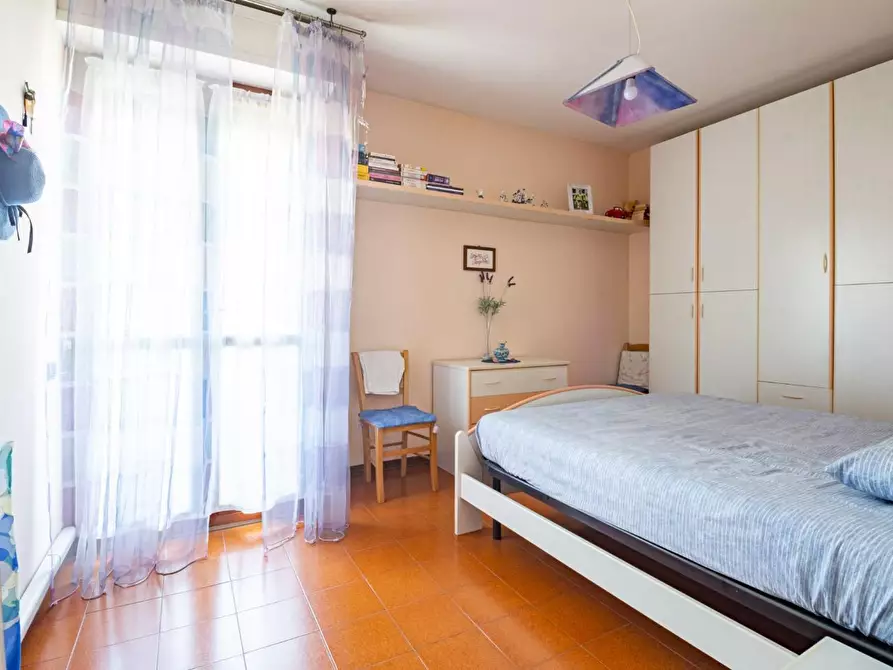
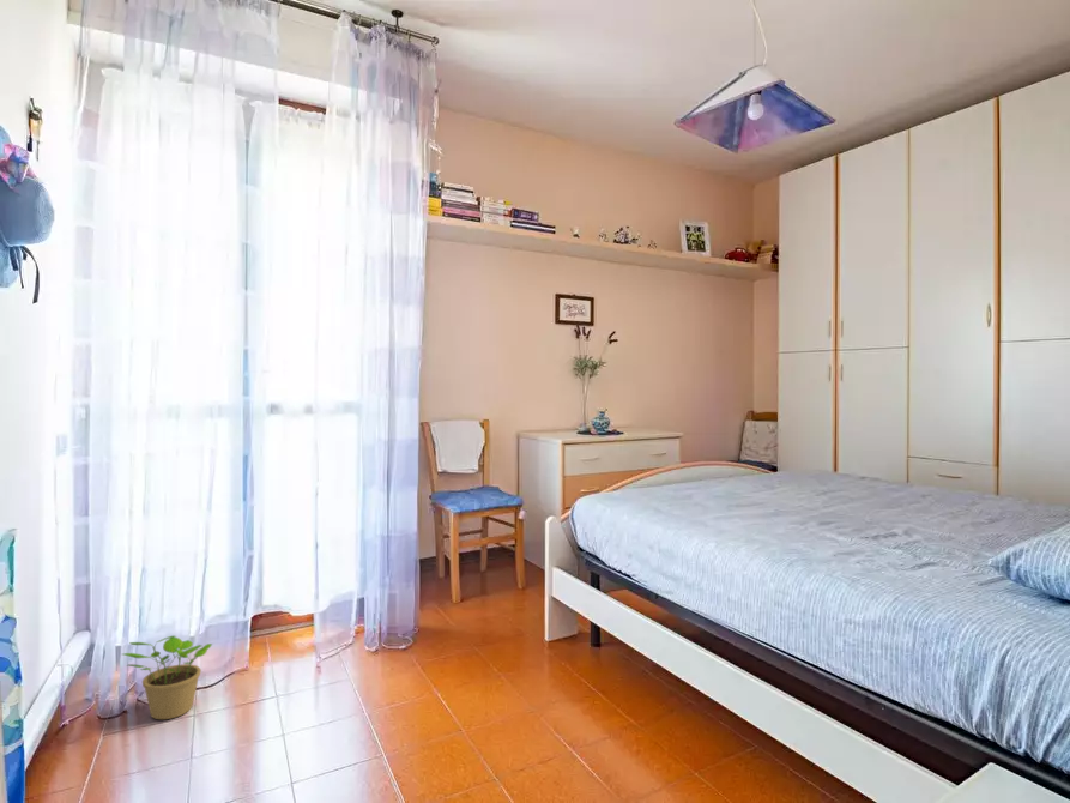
+ potted plant (168, 668)
